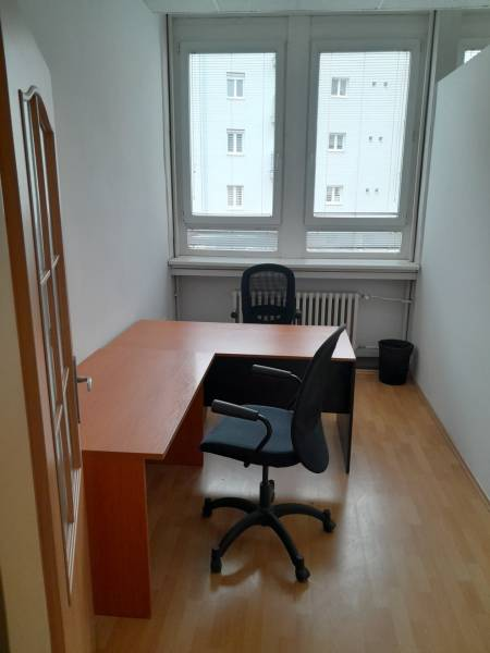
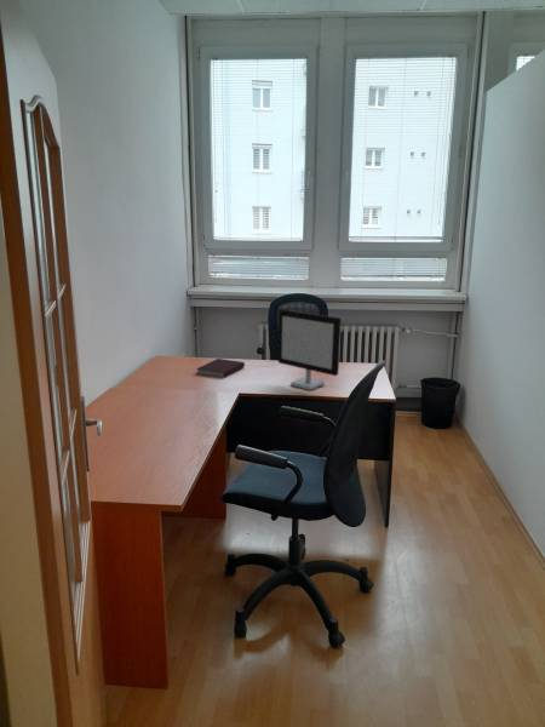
+ notebook (220, 367)
+ computer monitor (309, 349)
